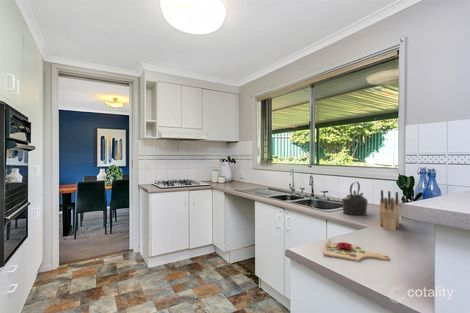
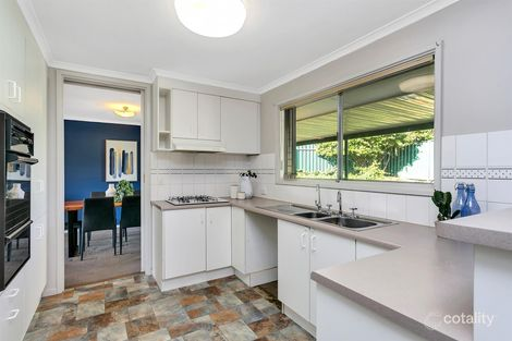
- kettle (356, 196)
- cutting board (355, 250)
- knife block (389, 207)
